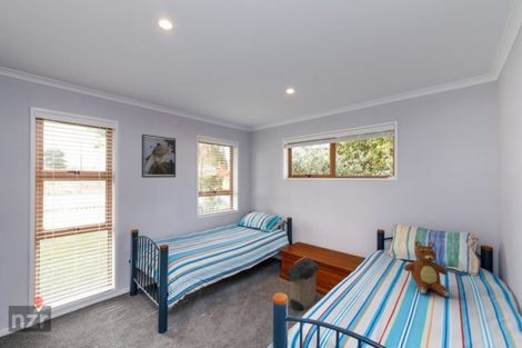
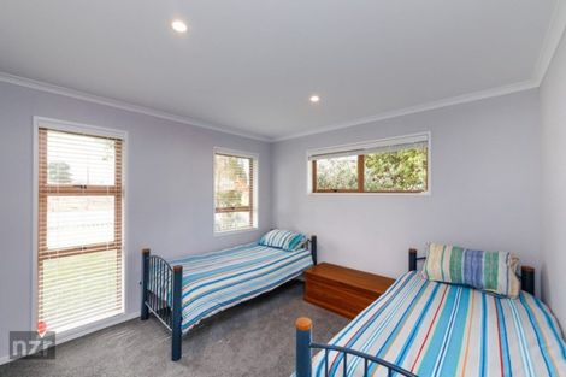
- teddy bear (428, 266)
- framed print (159, 157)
- laundry hamper (302, 277)
